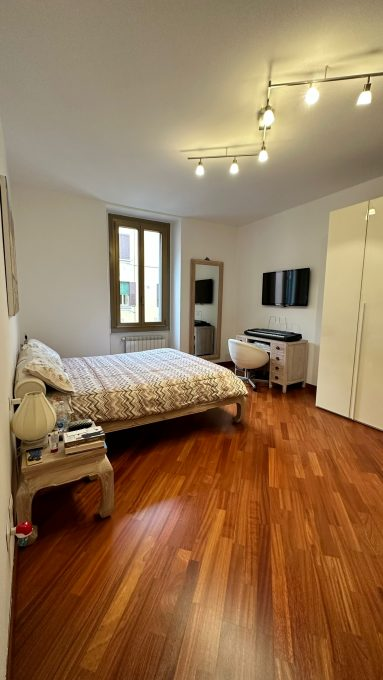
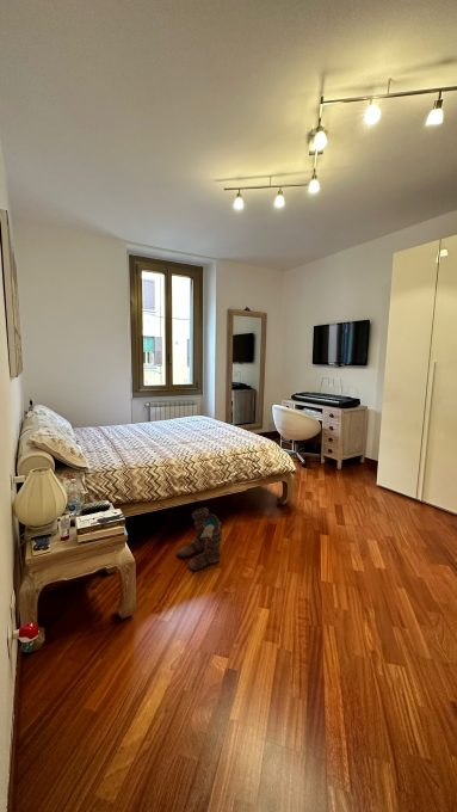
+ boots (202, 536)
